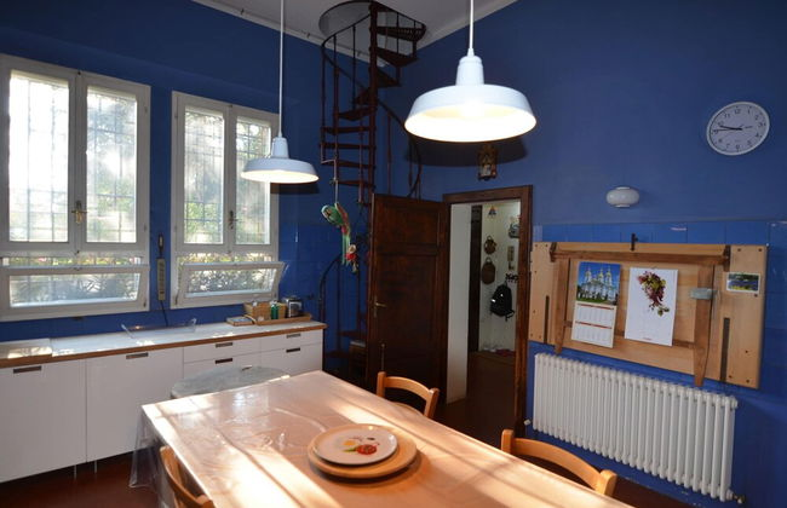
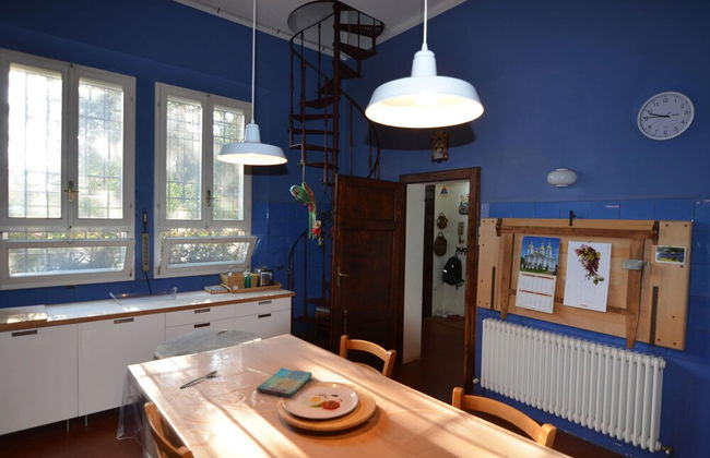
+ dish towel (285, 381)
+ spoon (199, 378)
